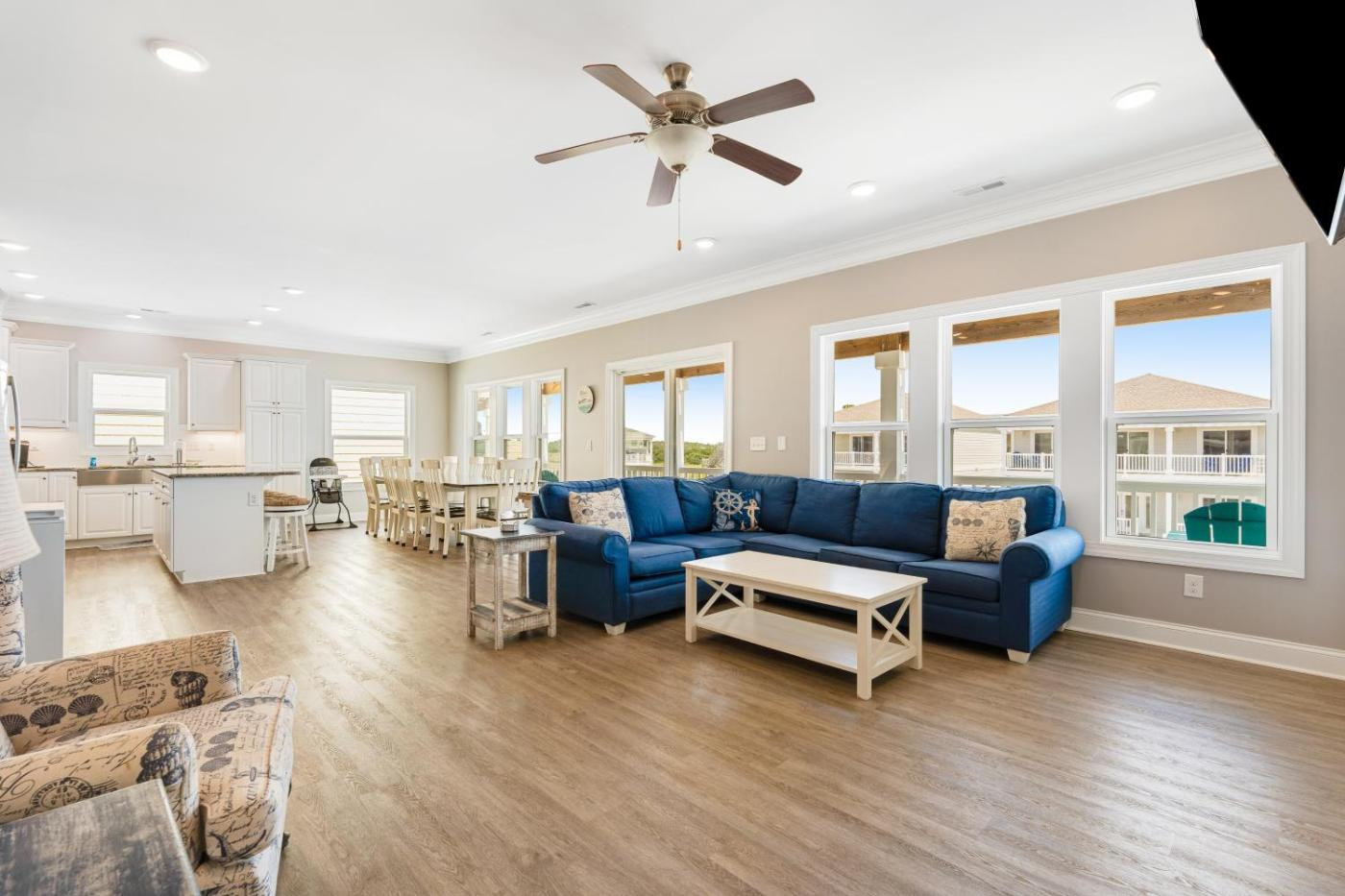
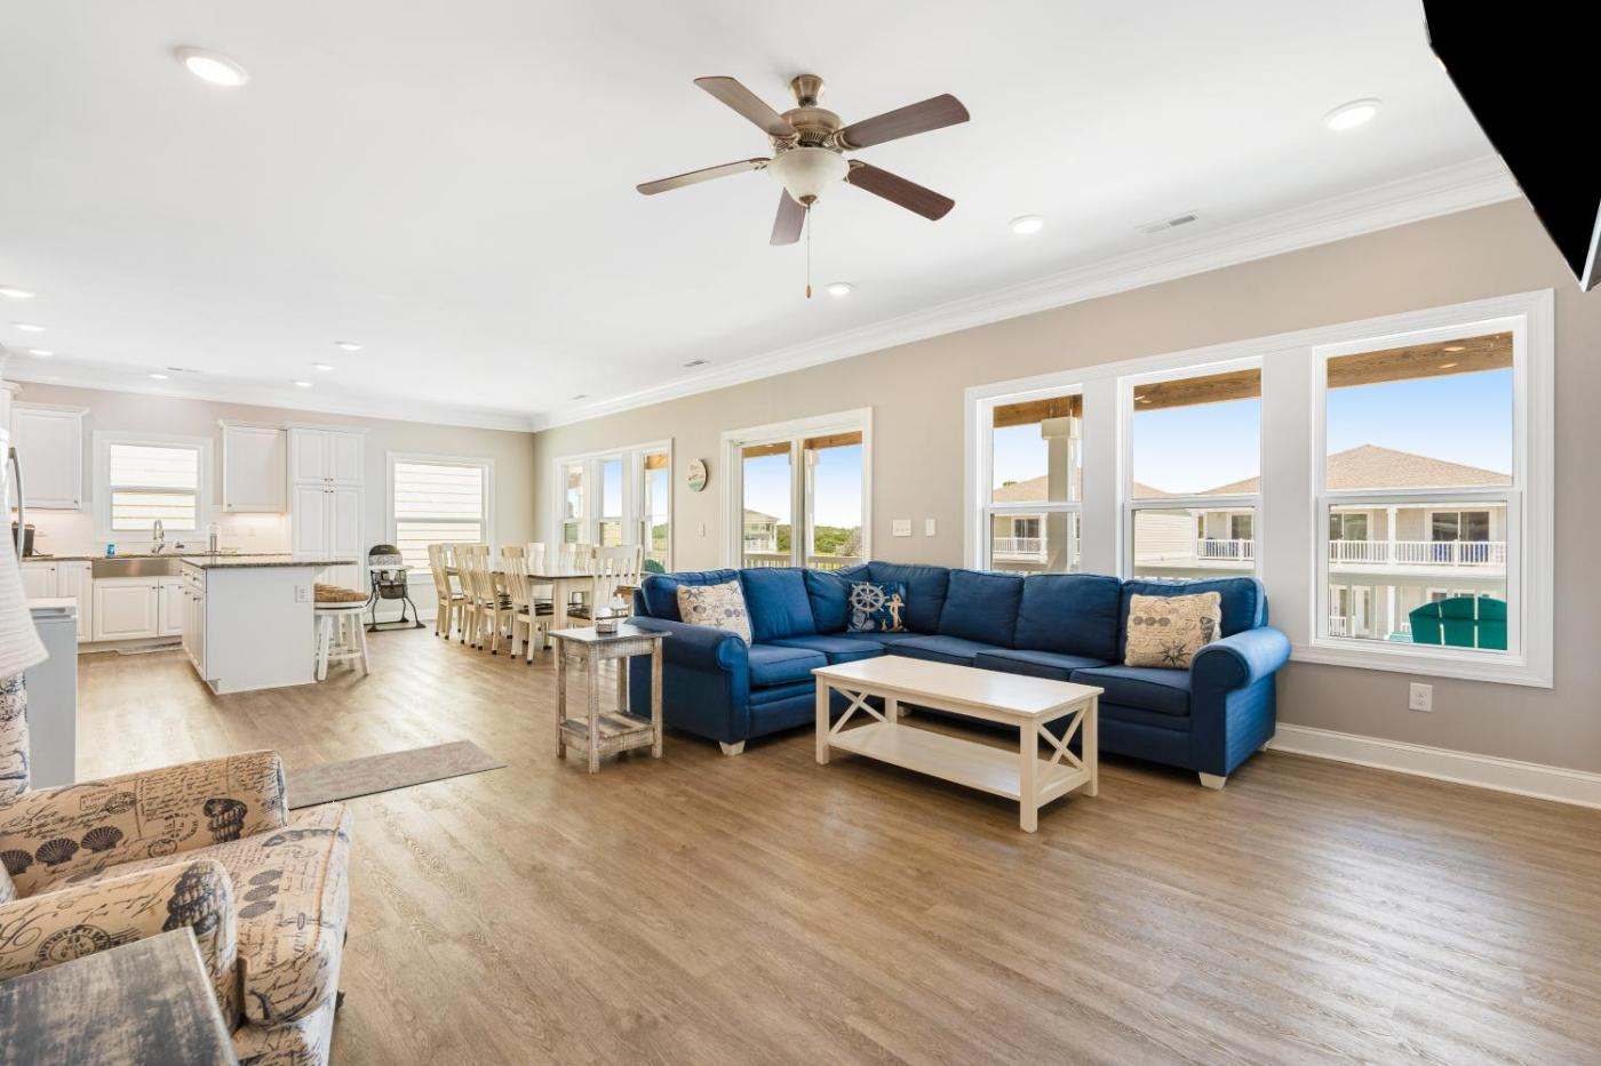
+ rug (352, 776)
